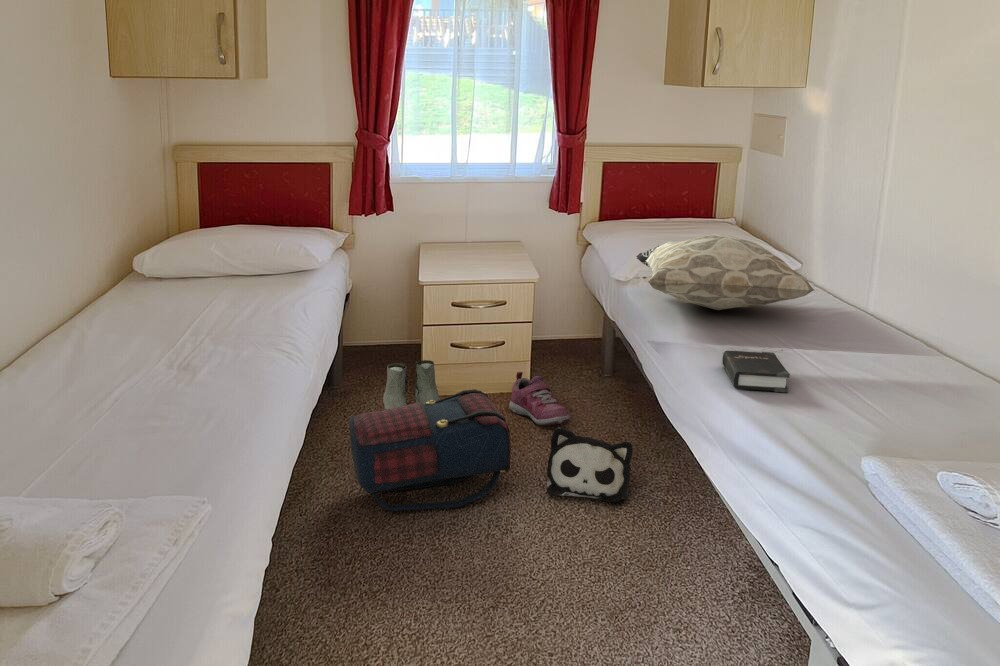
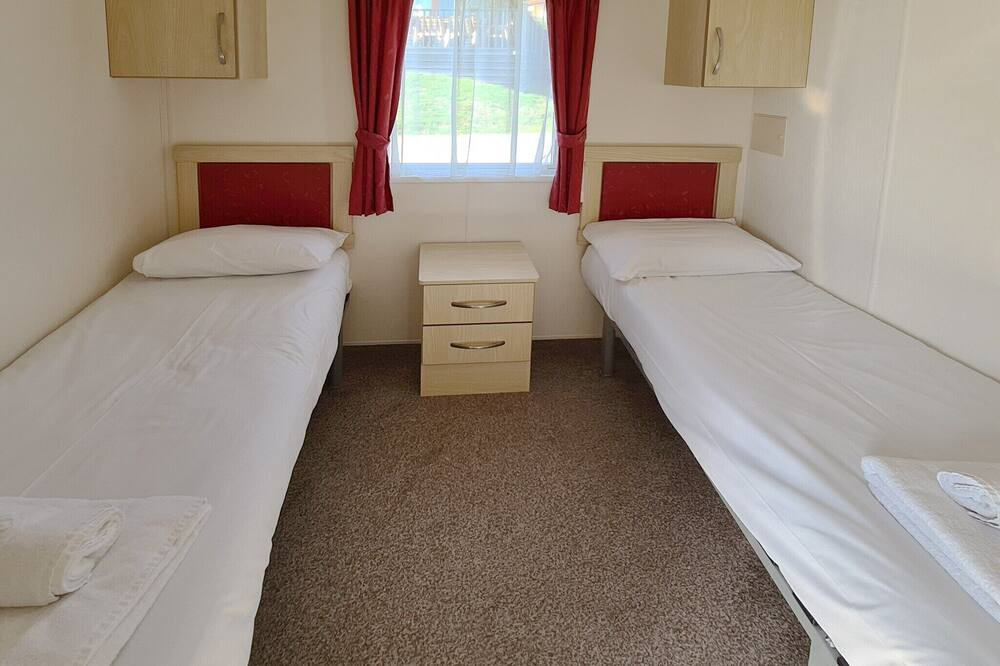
- boots (415, 395)
- hardback book (754, 370)
- decorative pillow (717, 271)
- shoe (540, 398)
- plush toy (588, 452)
- satchel (427, 448)
